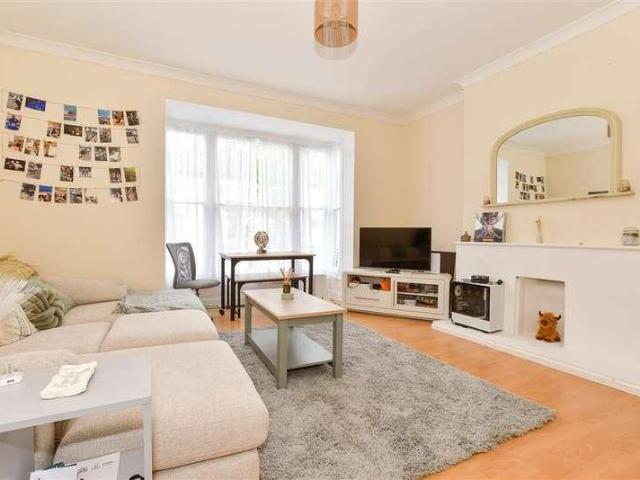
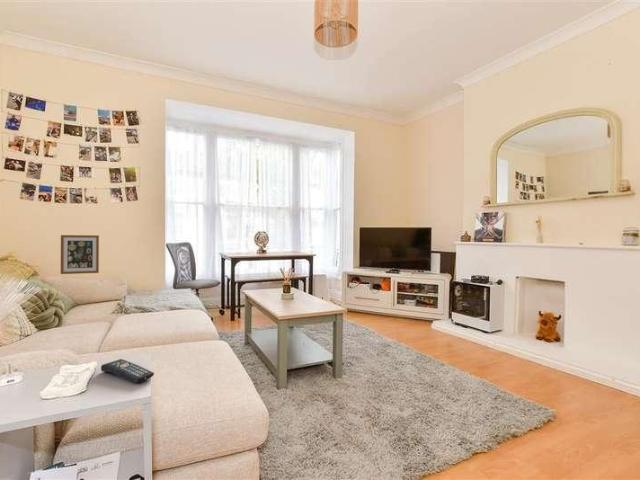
+ remote control (126, 370)
+ wall art (80, 254)
